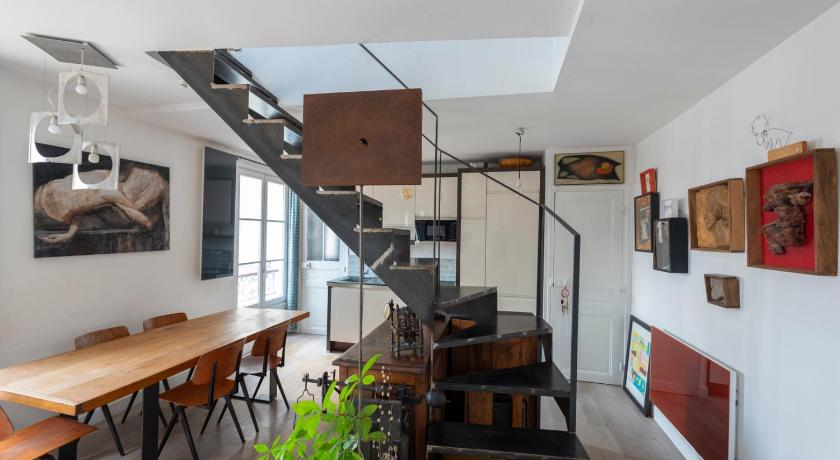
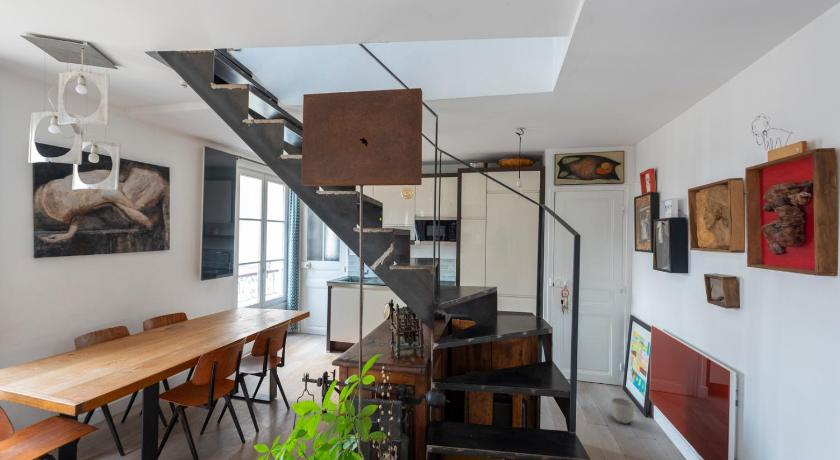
+ planter (622, 411)
